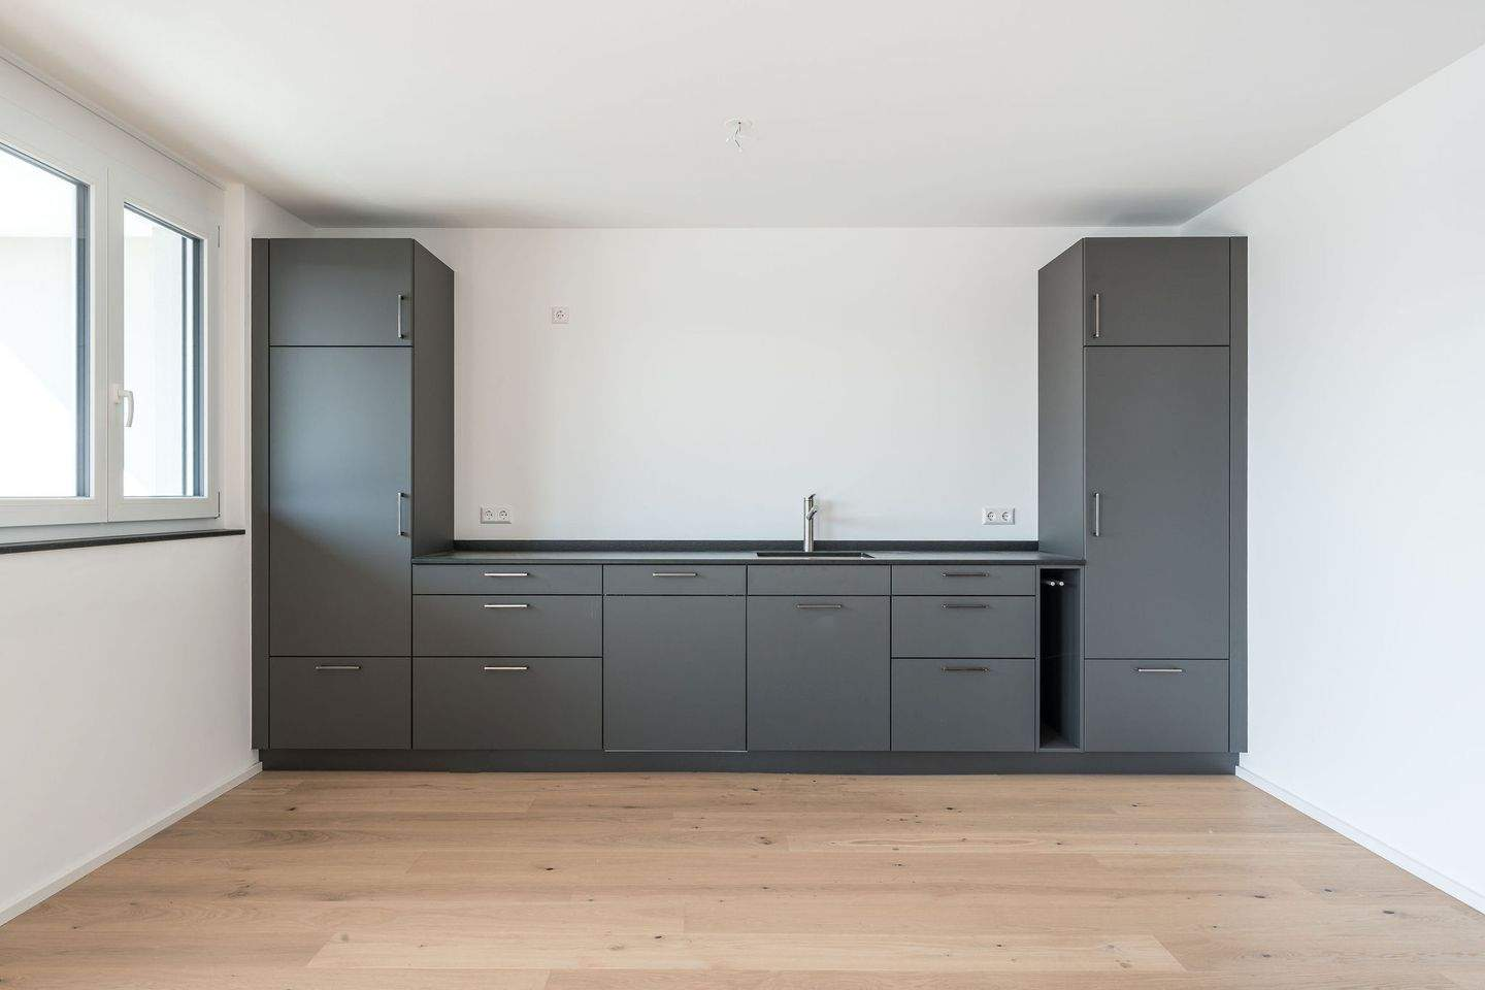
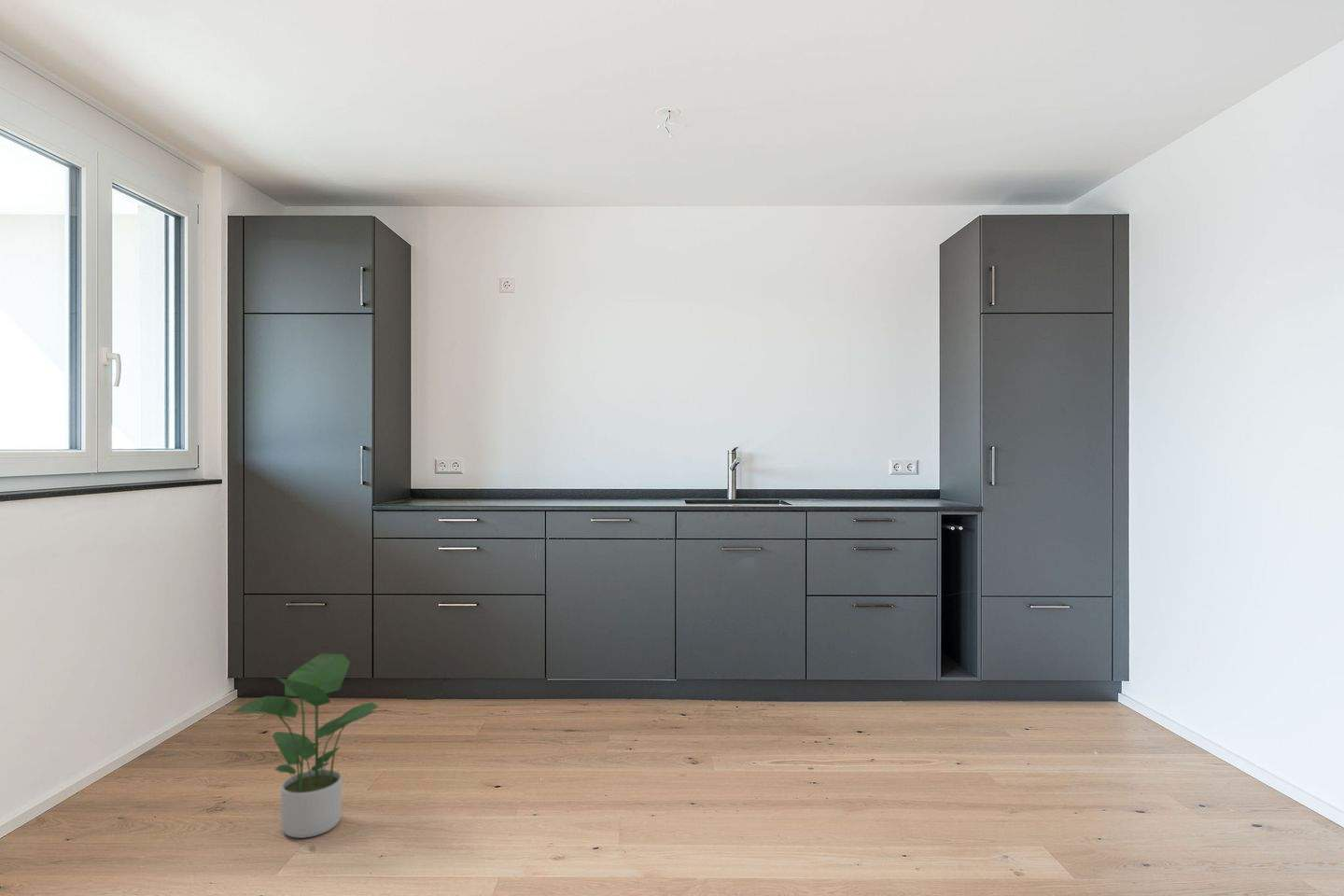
+ potted plant (319, 744)
